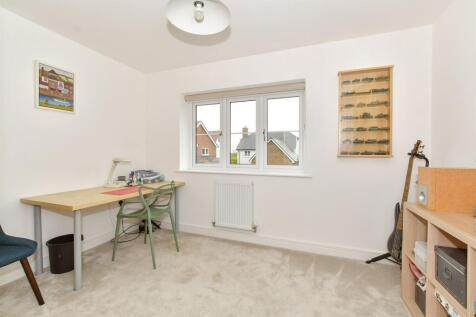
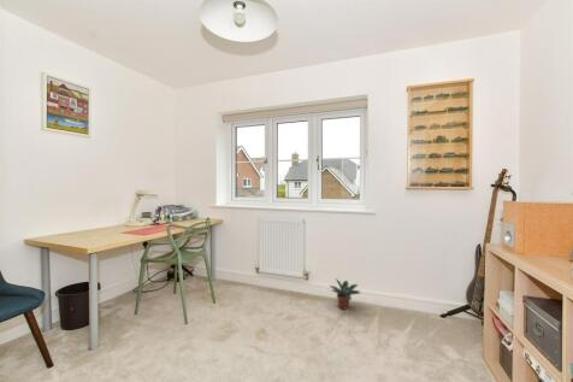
+ potted plant (343, 293)
